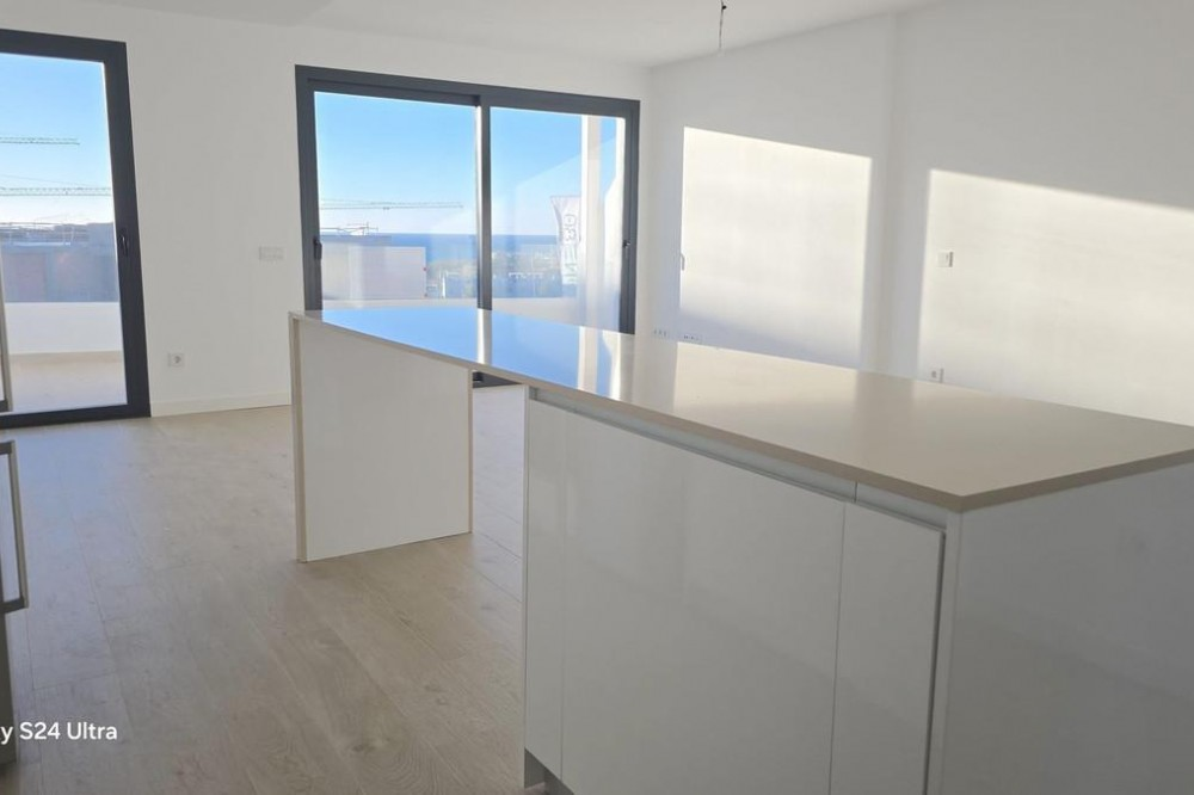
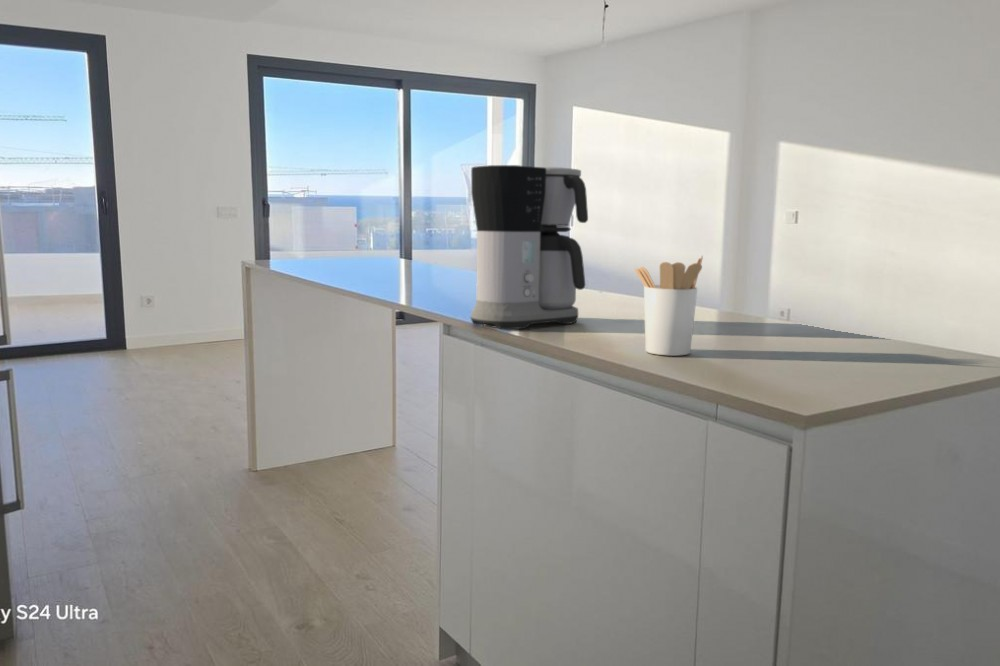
+ coffee maker (533, 245)
+ utensil holder (672, 305)
